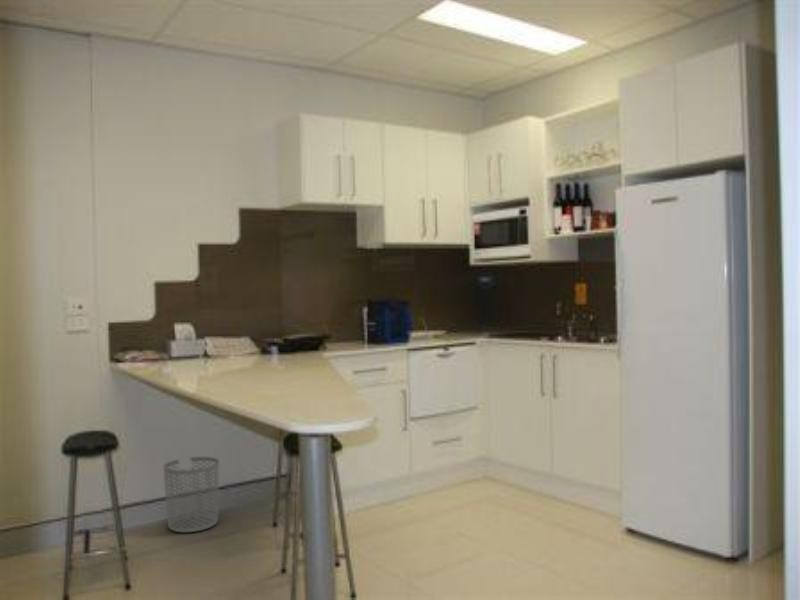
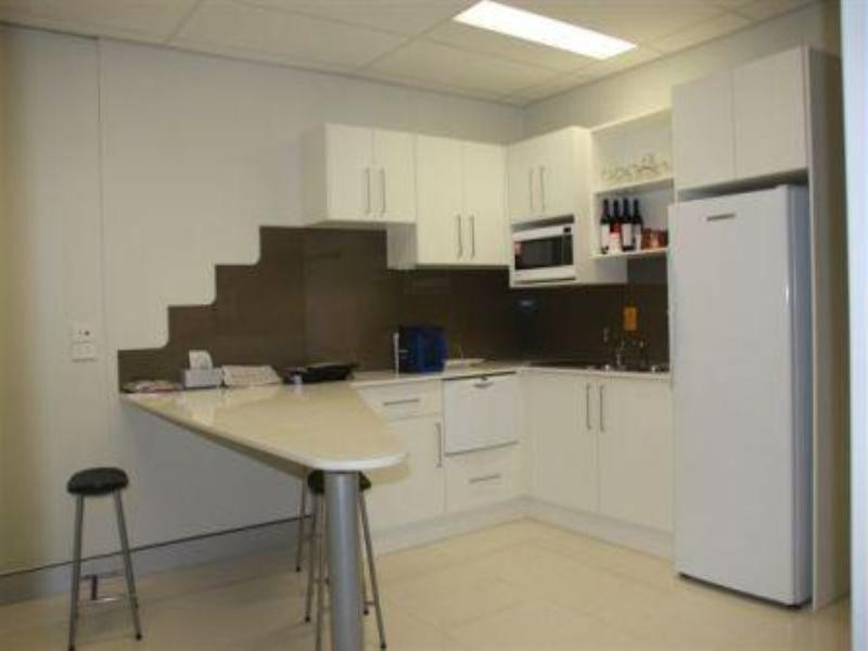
- waste bin (192, 494)
